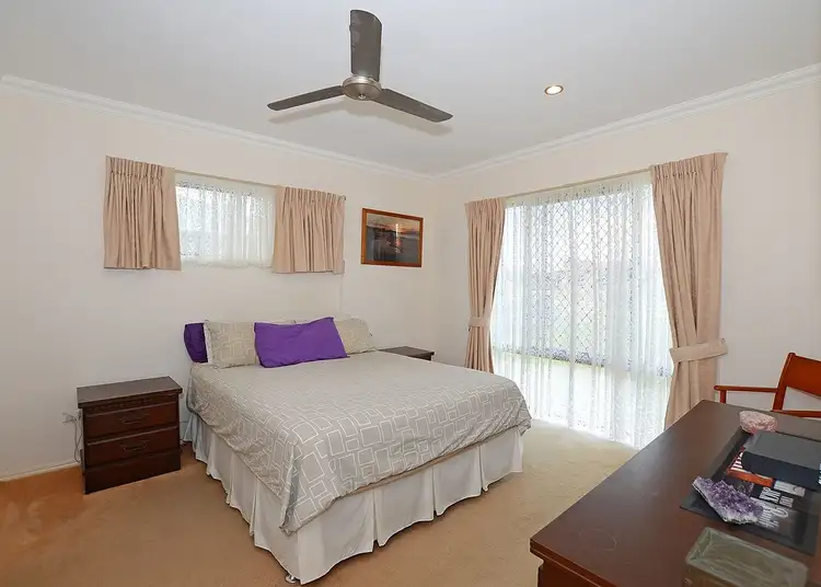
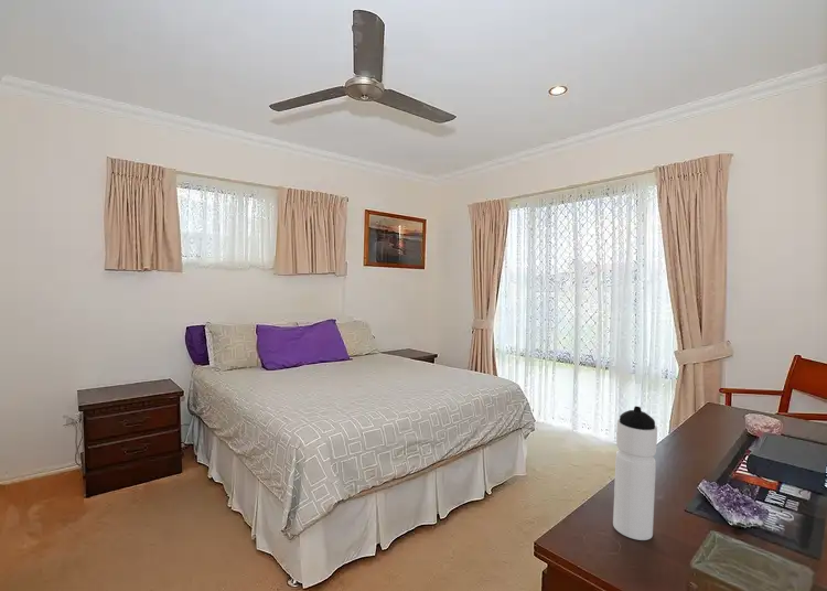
+ water bottle (634, 468)
